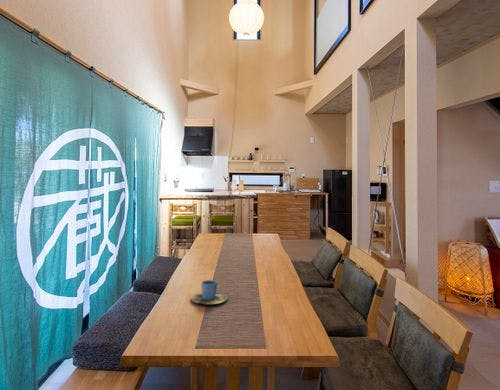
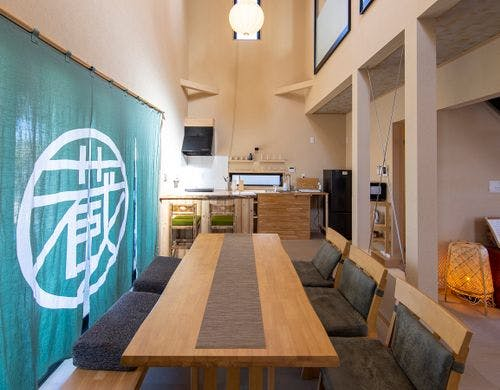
- cup (209, 290)
